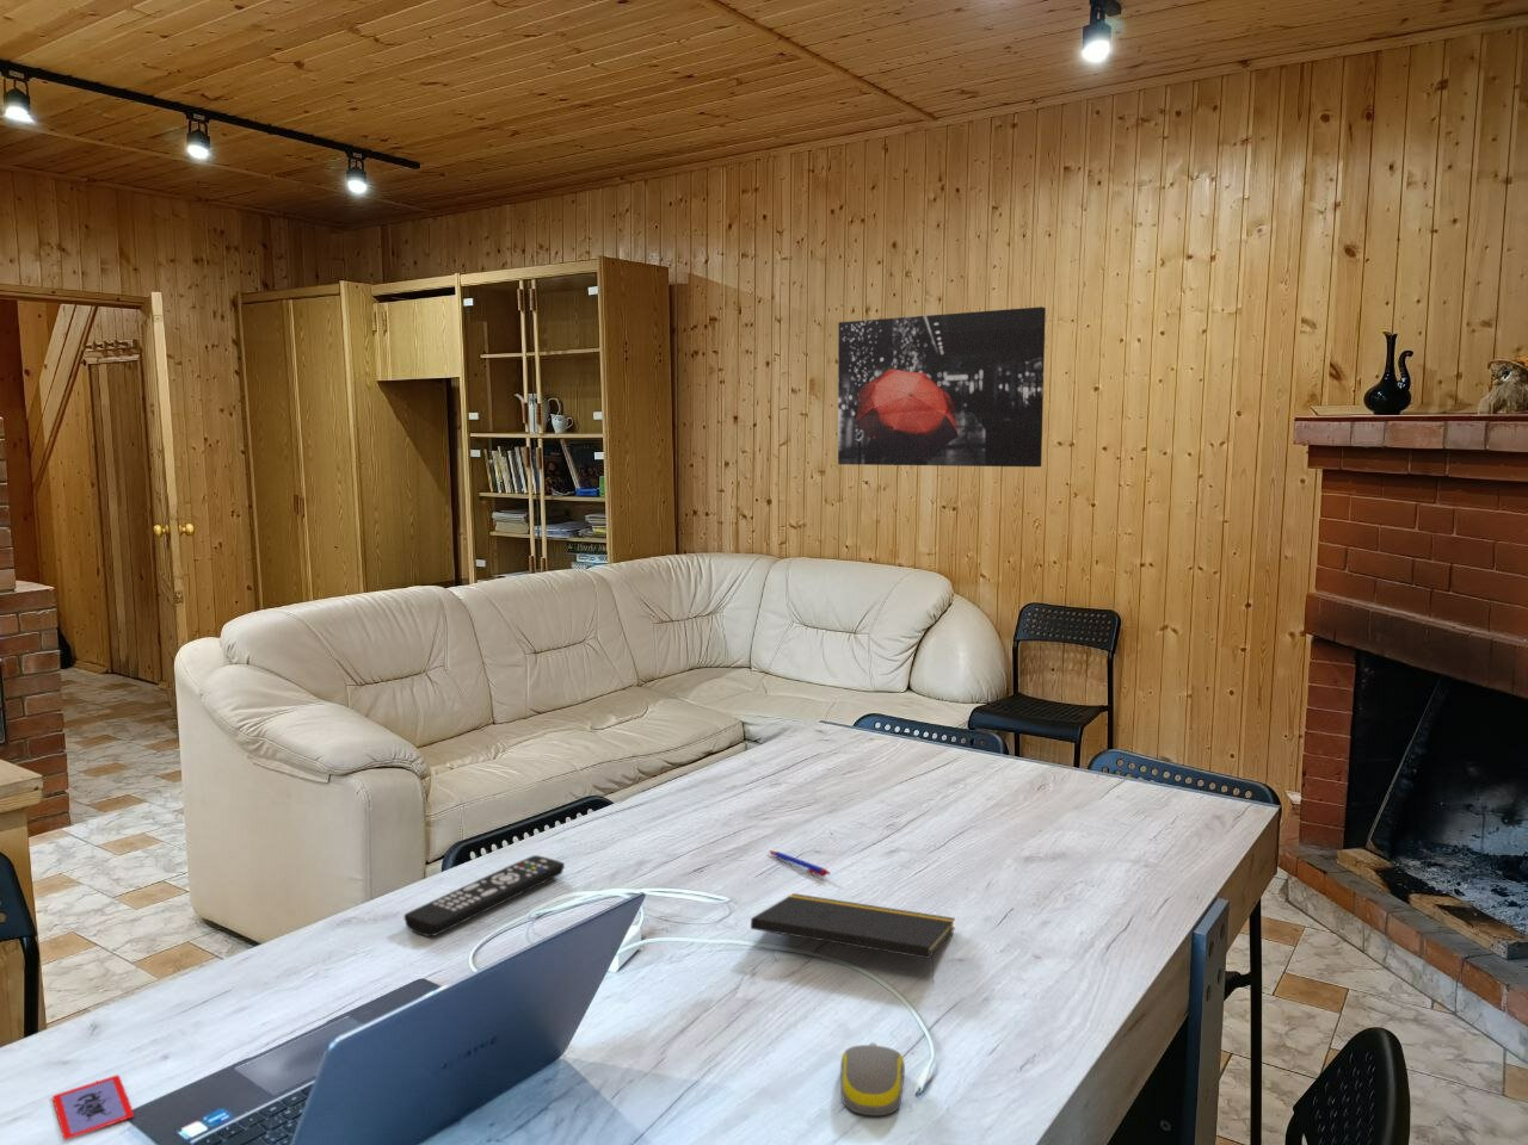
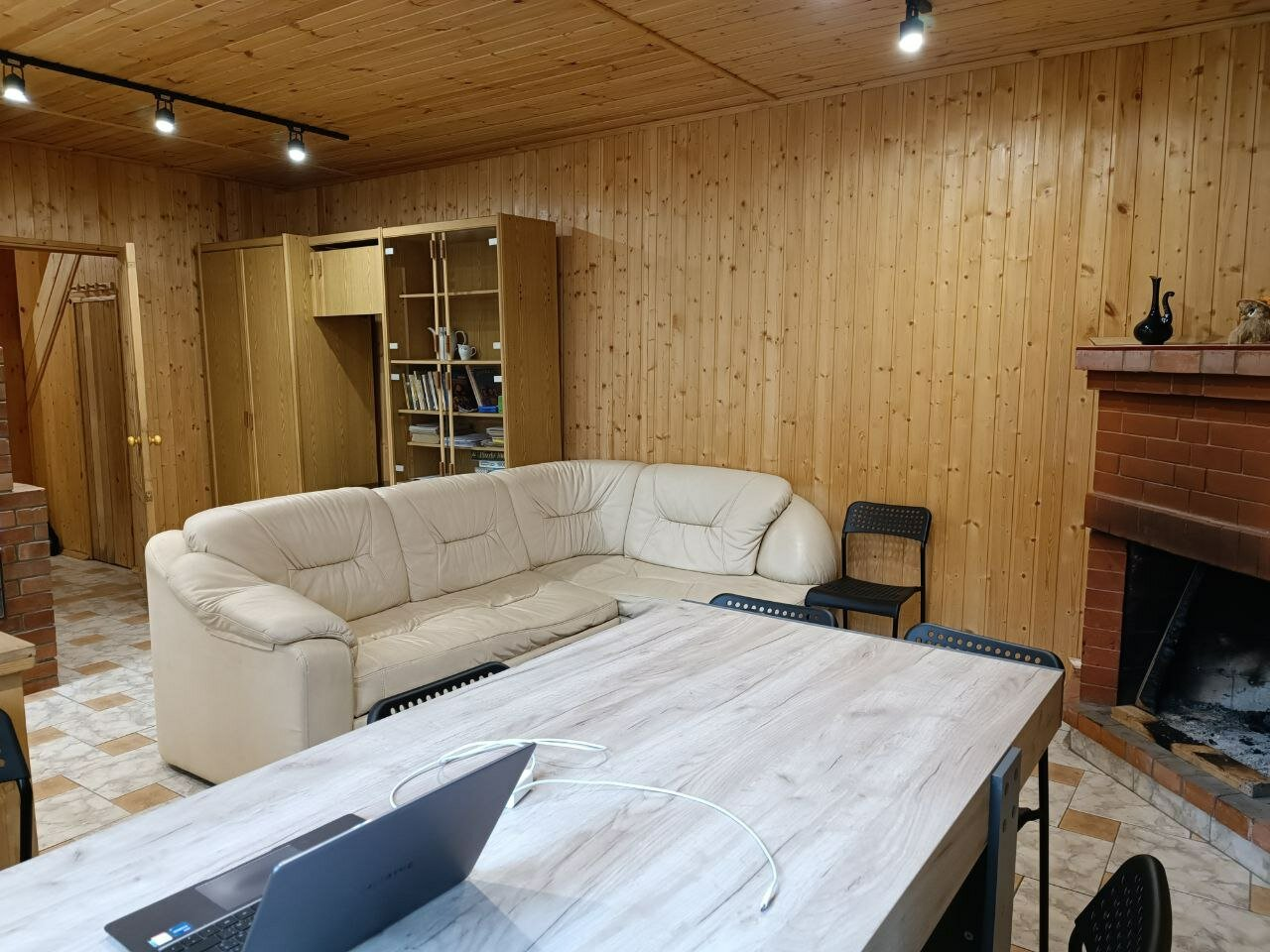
- pen (798, 861)
- notepad (854, 924)
- computer mouse (871, 1069)
- wall art (935, 390)
- remote control (488, 894)
- playing card (91, 1105)
